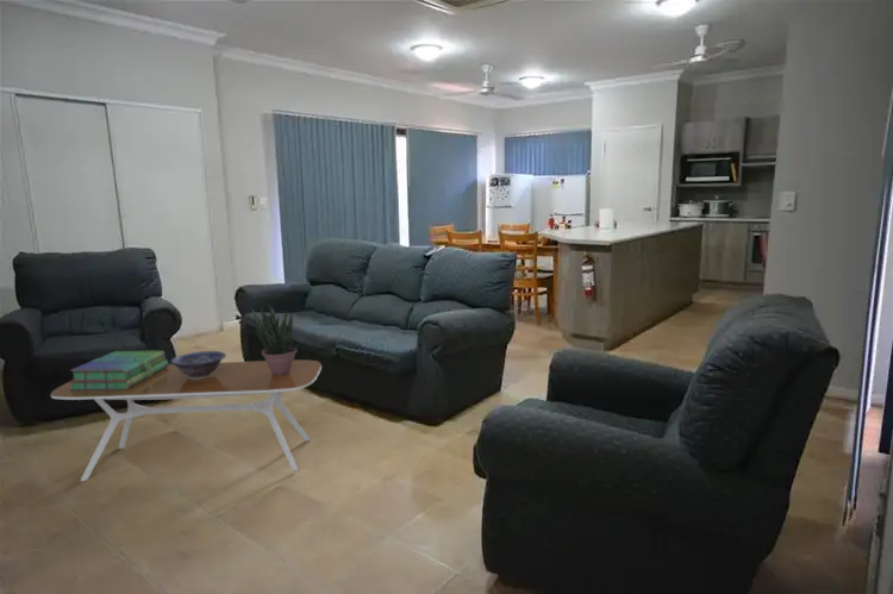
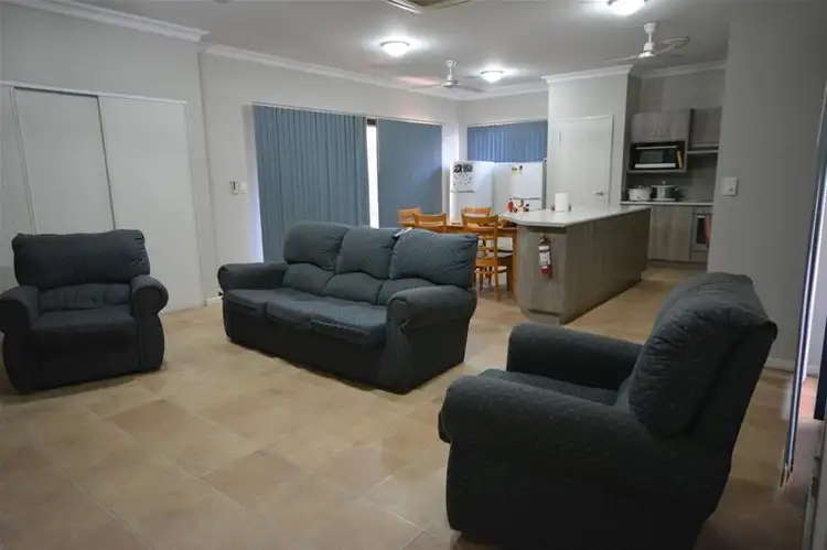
- coffee table (200, 411)
- potted plant (275, 339)
- stack of books (120, 368)
- decorative bowl (199, 365)
